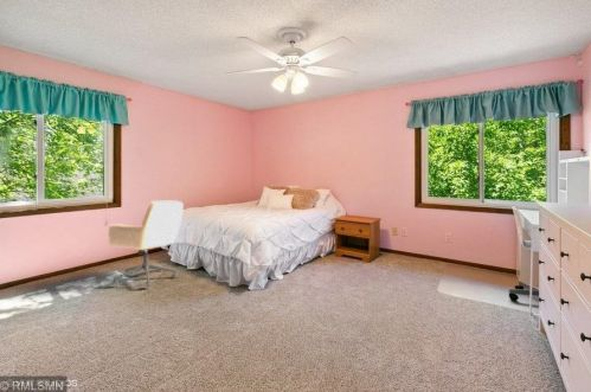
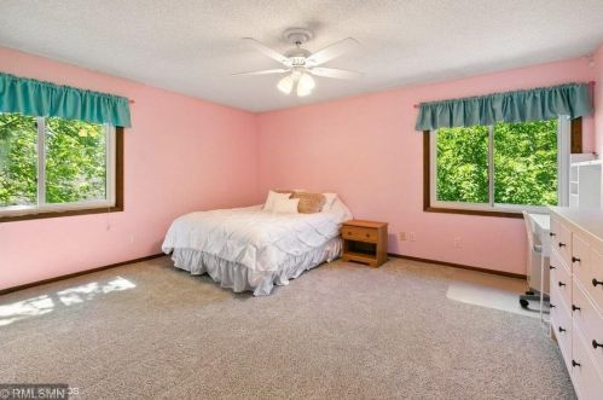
- office chair (147, 239)
